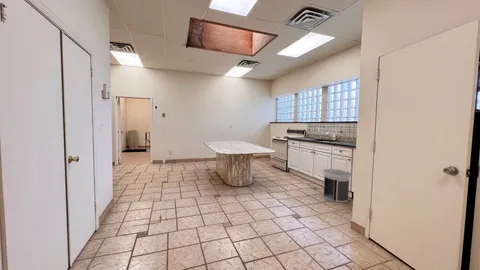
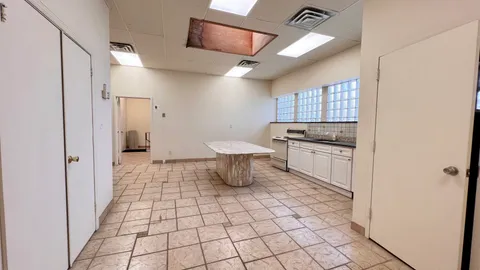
- revolving door (336, 184)
